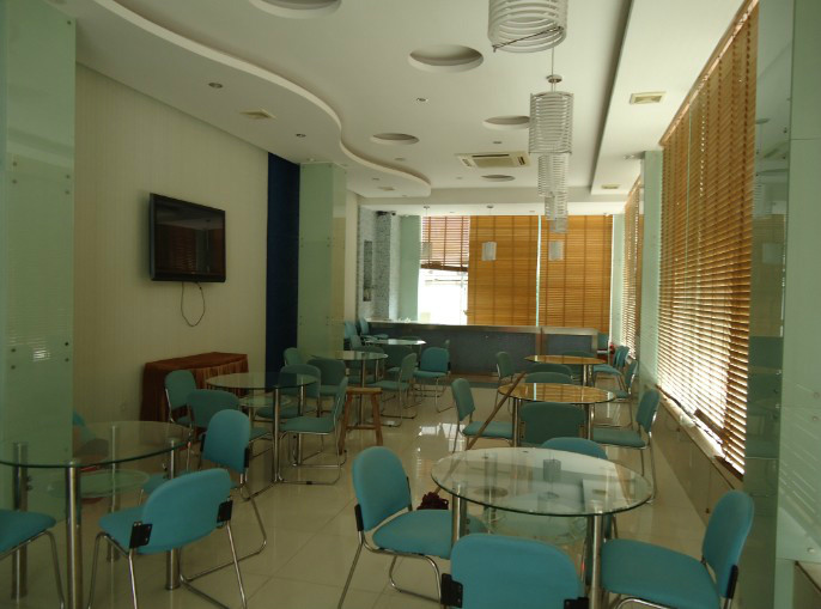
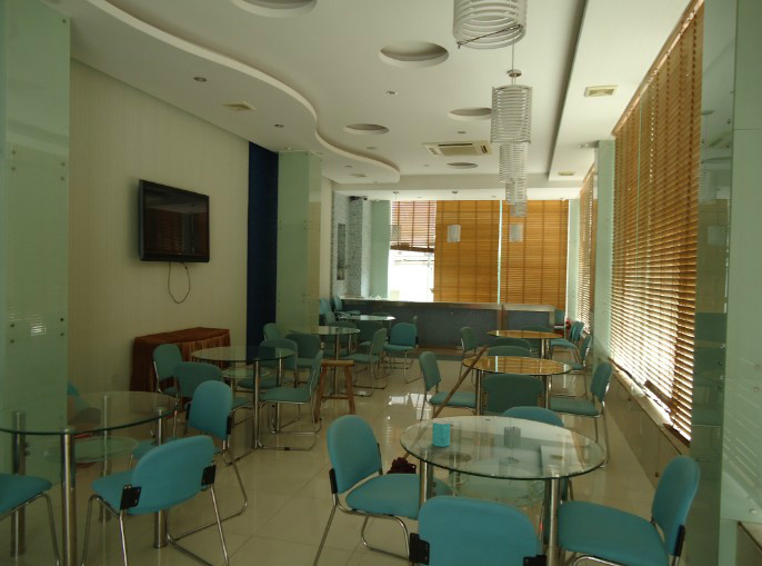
+ cup (440, 434)
